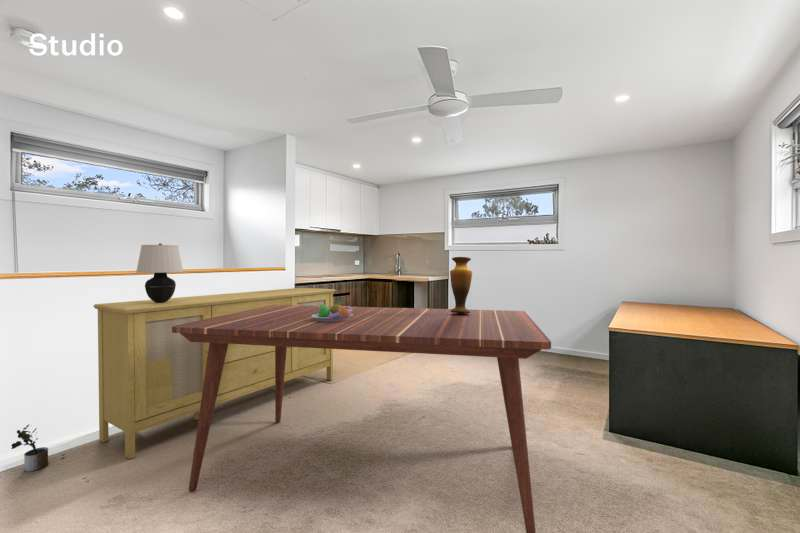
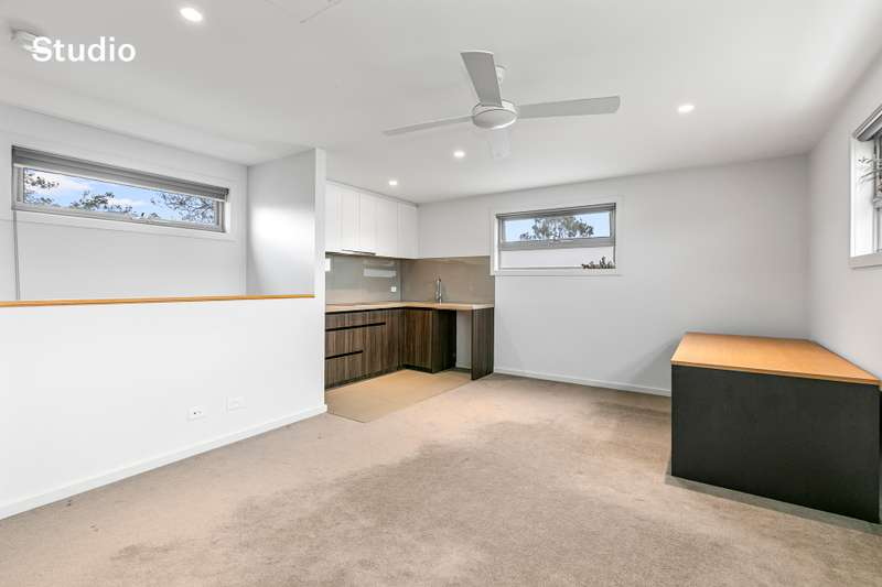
- dining table (370, 350)
- table lamp (160, 272)
- potted plant (30, 445)
- vase (460, 285)
- sideboard (240, 349)
- fruit bowl (332, 310)
